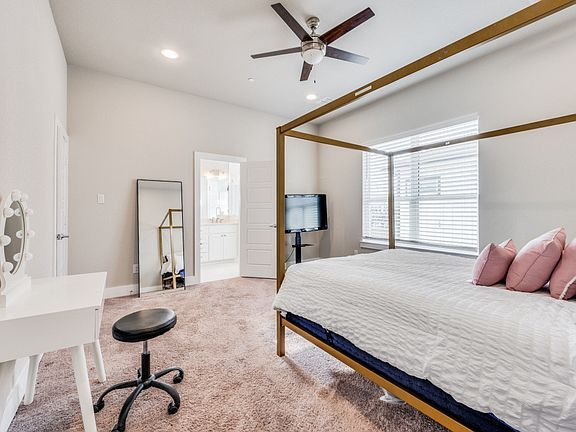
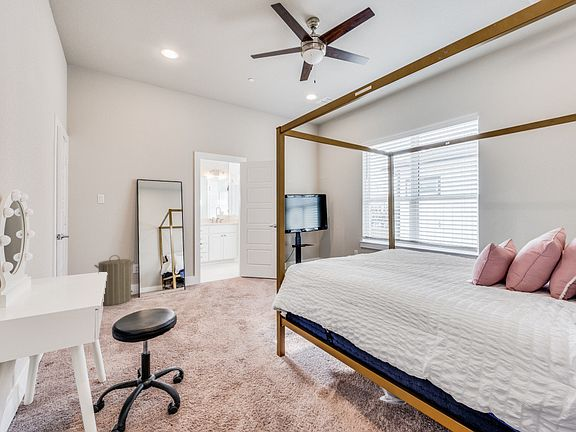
+ laundry hamper (115, 278)
